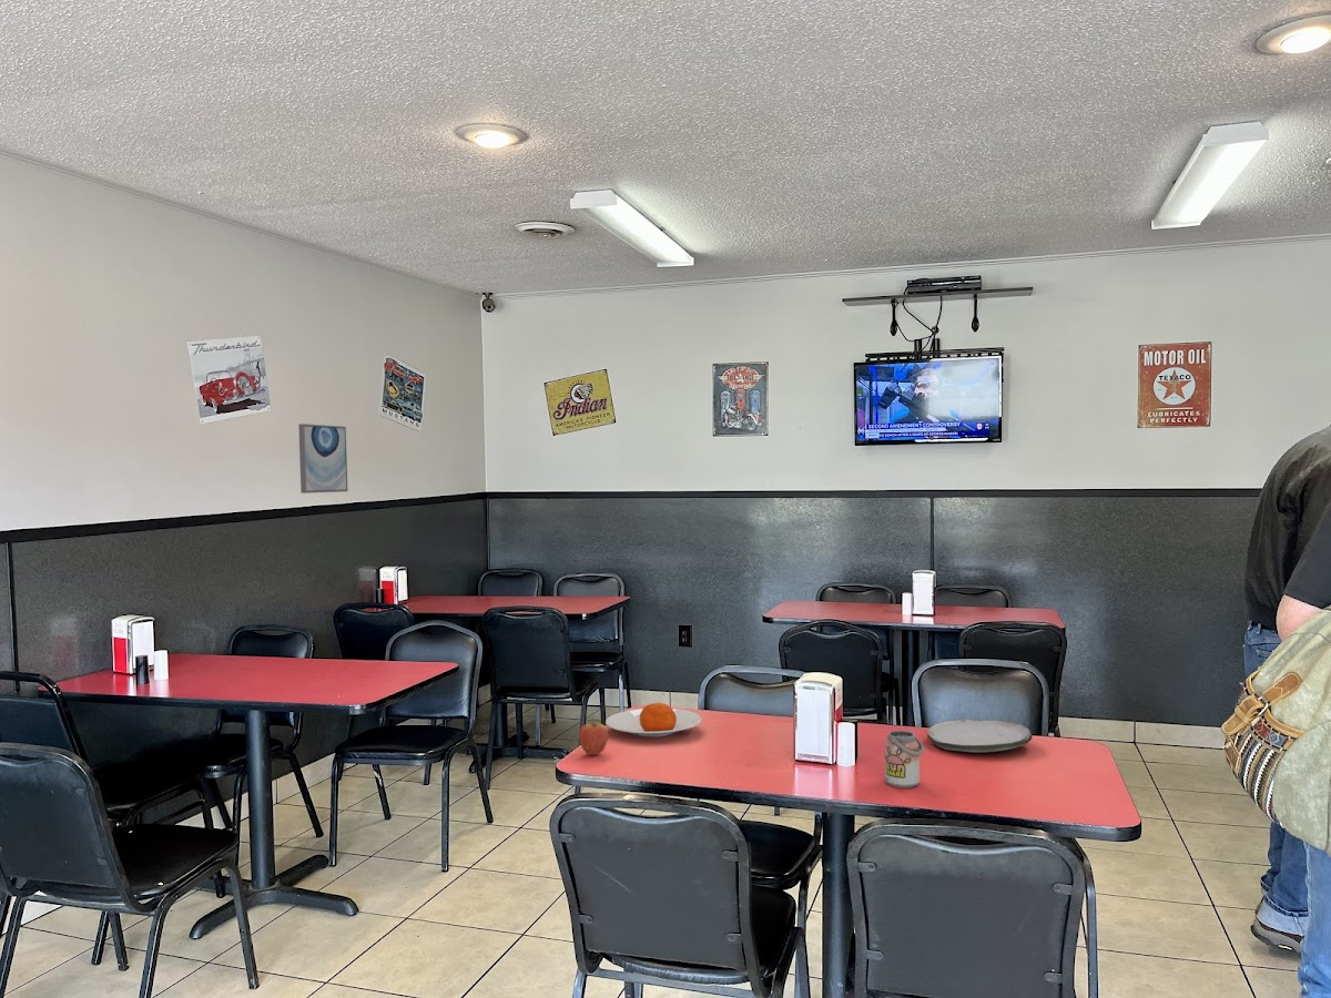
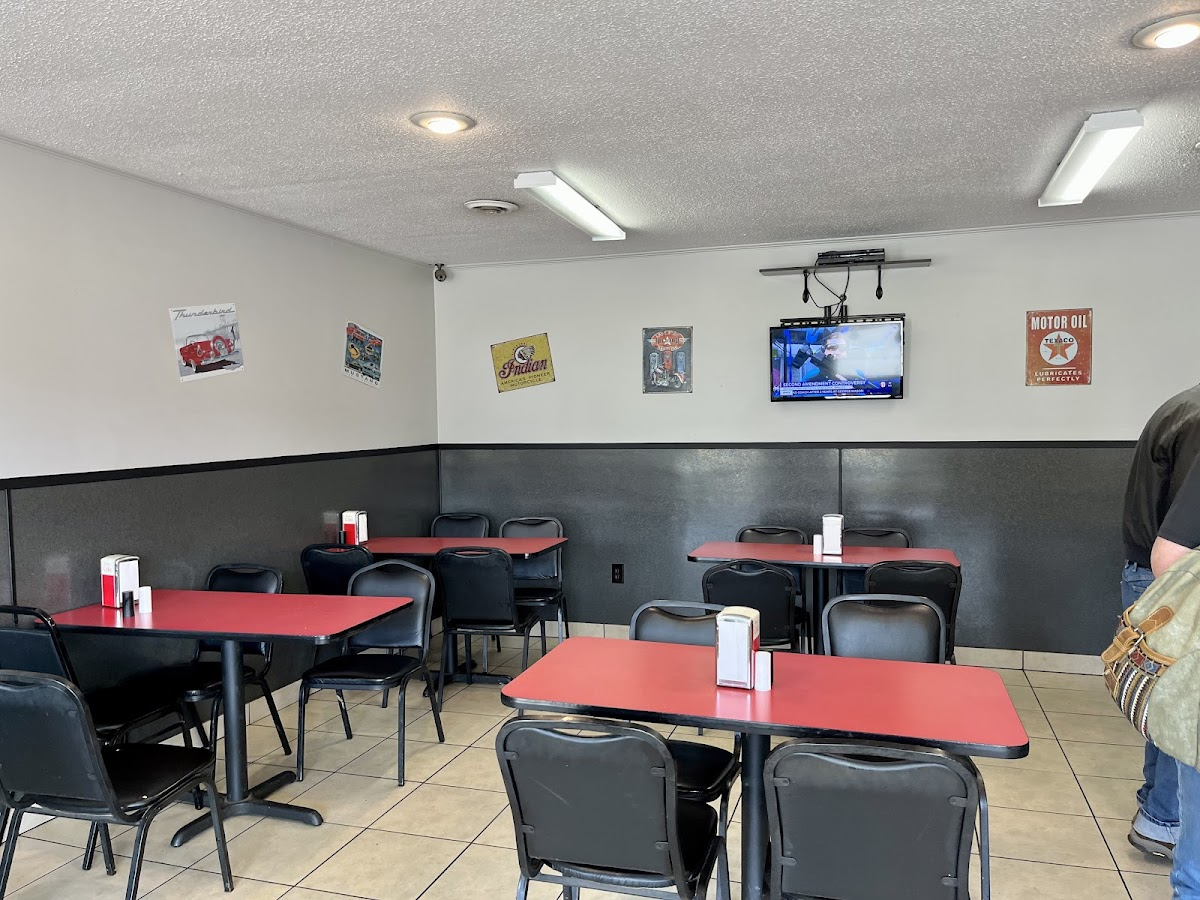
- plate (978, 736)
- fruit (593, 735)
- wall art (324, 458)
- plate (653, 716)
- beverage can (904, 758)
